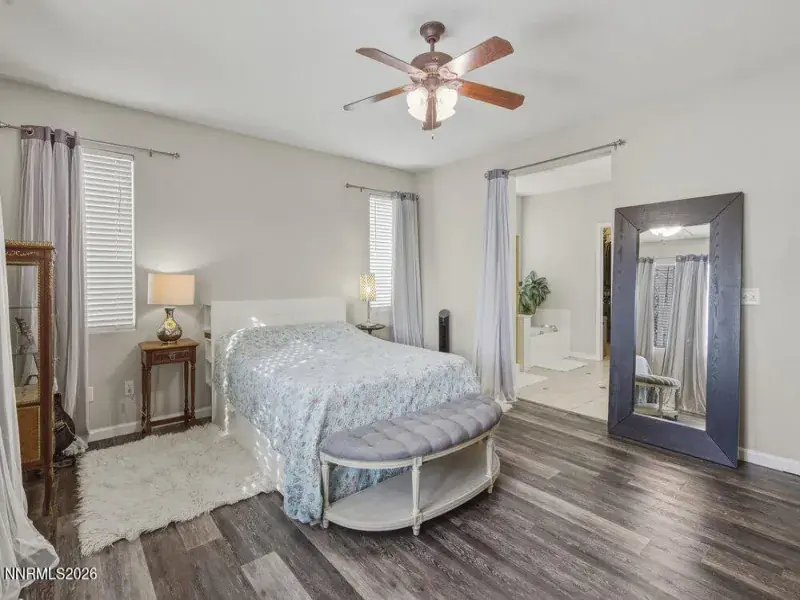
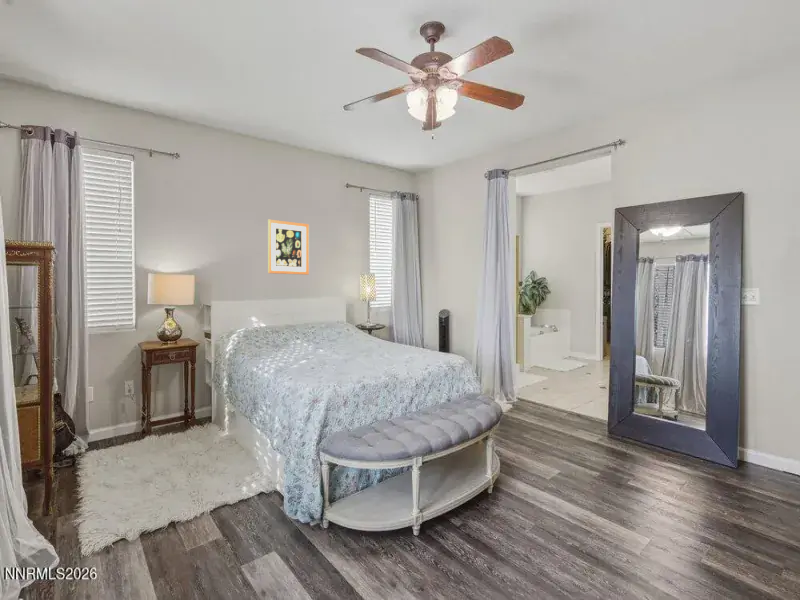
+ wall art (289, 248)
